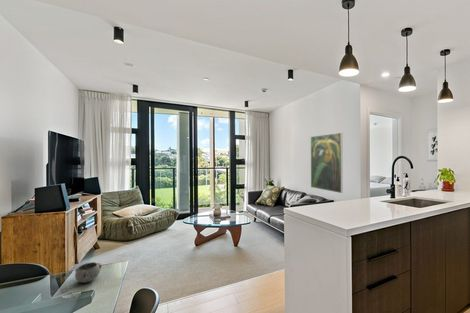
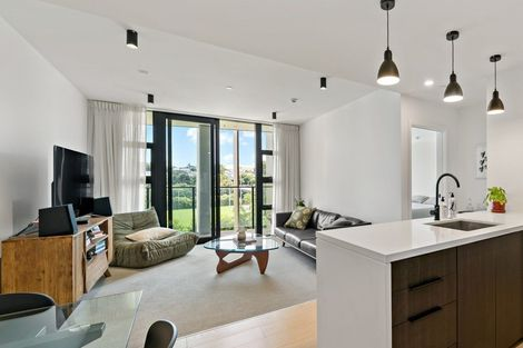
- decorative bowl (88, 272)
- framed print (325, 162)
